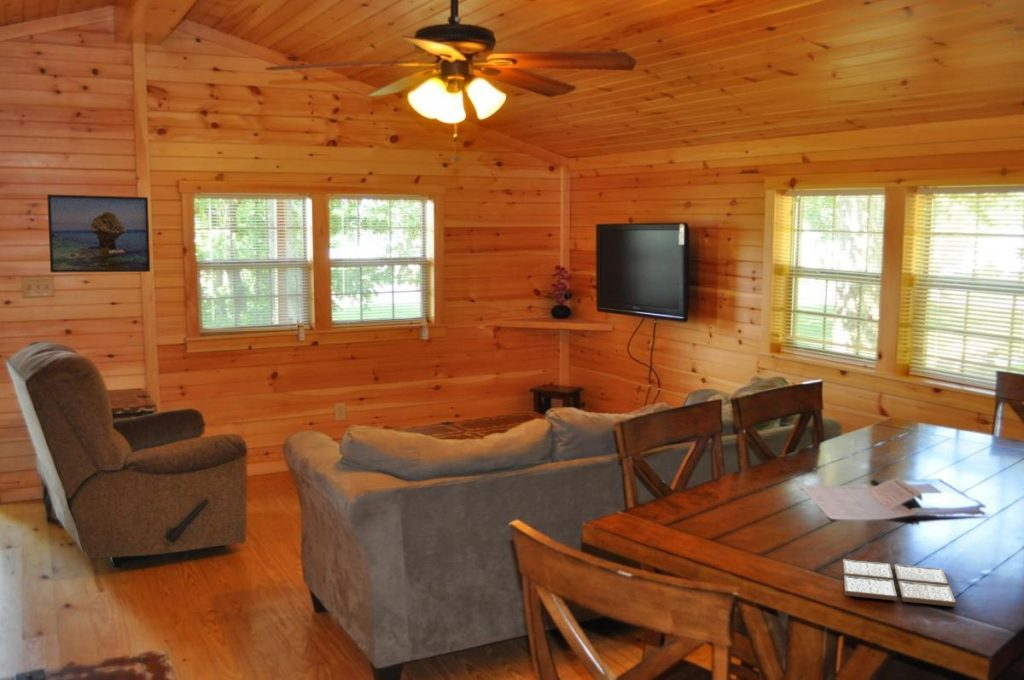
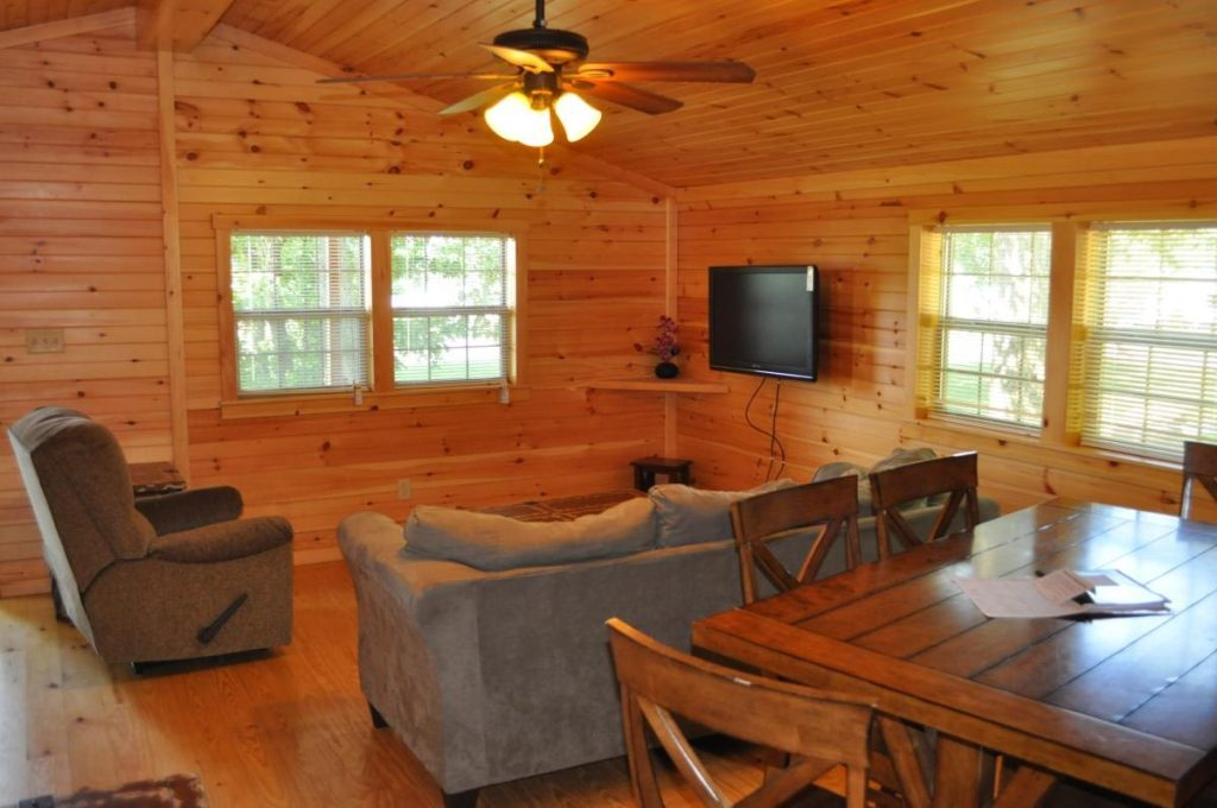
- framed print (100, 234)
- drink coaster (897, 581)
